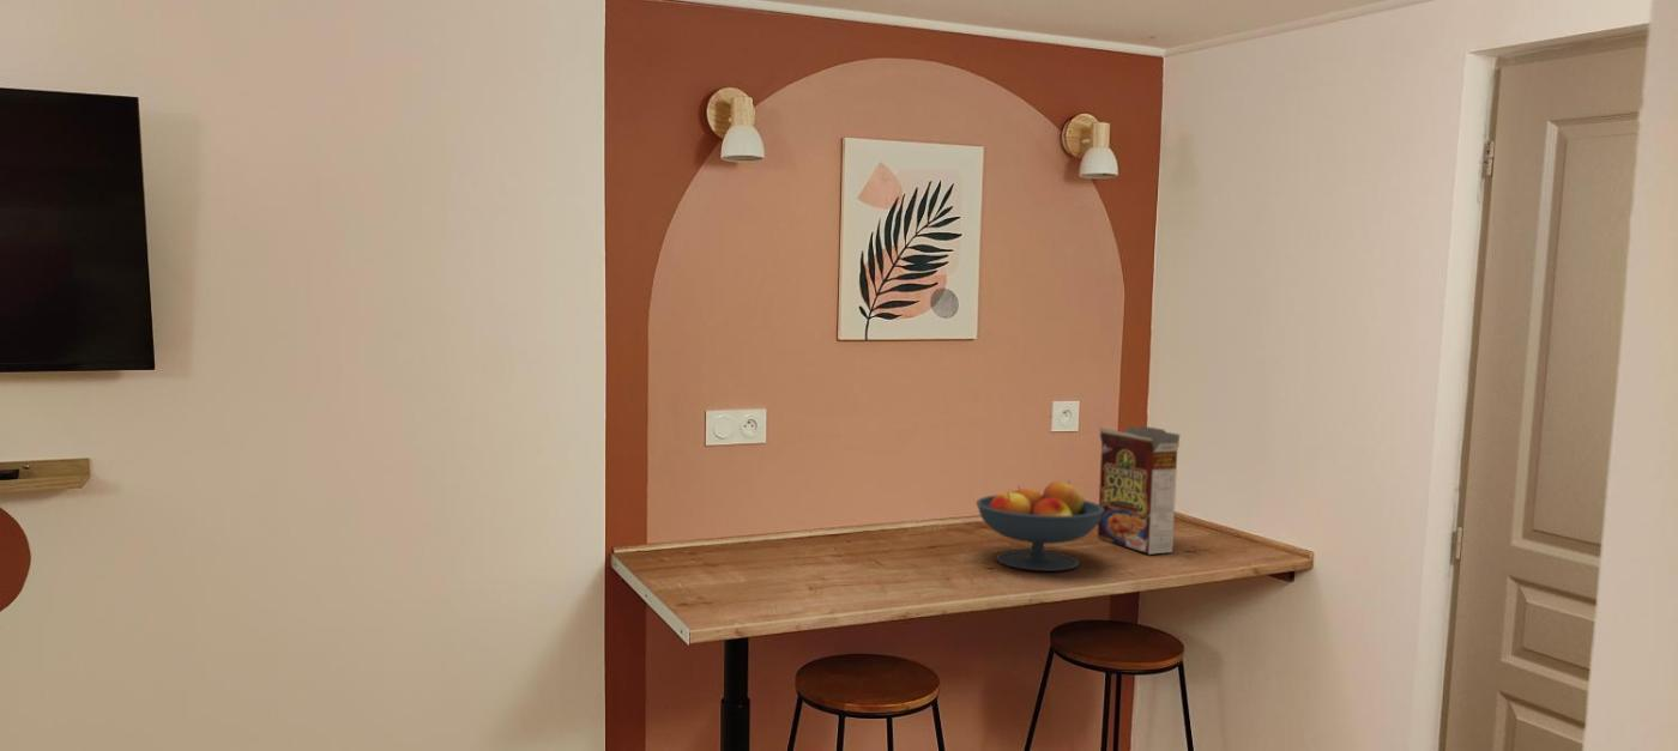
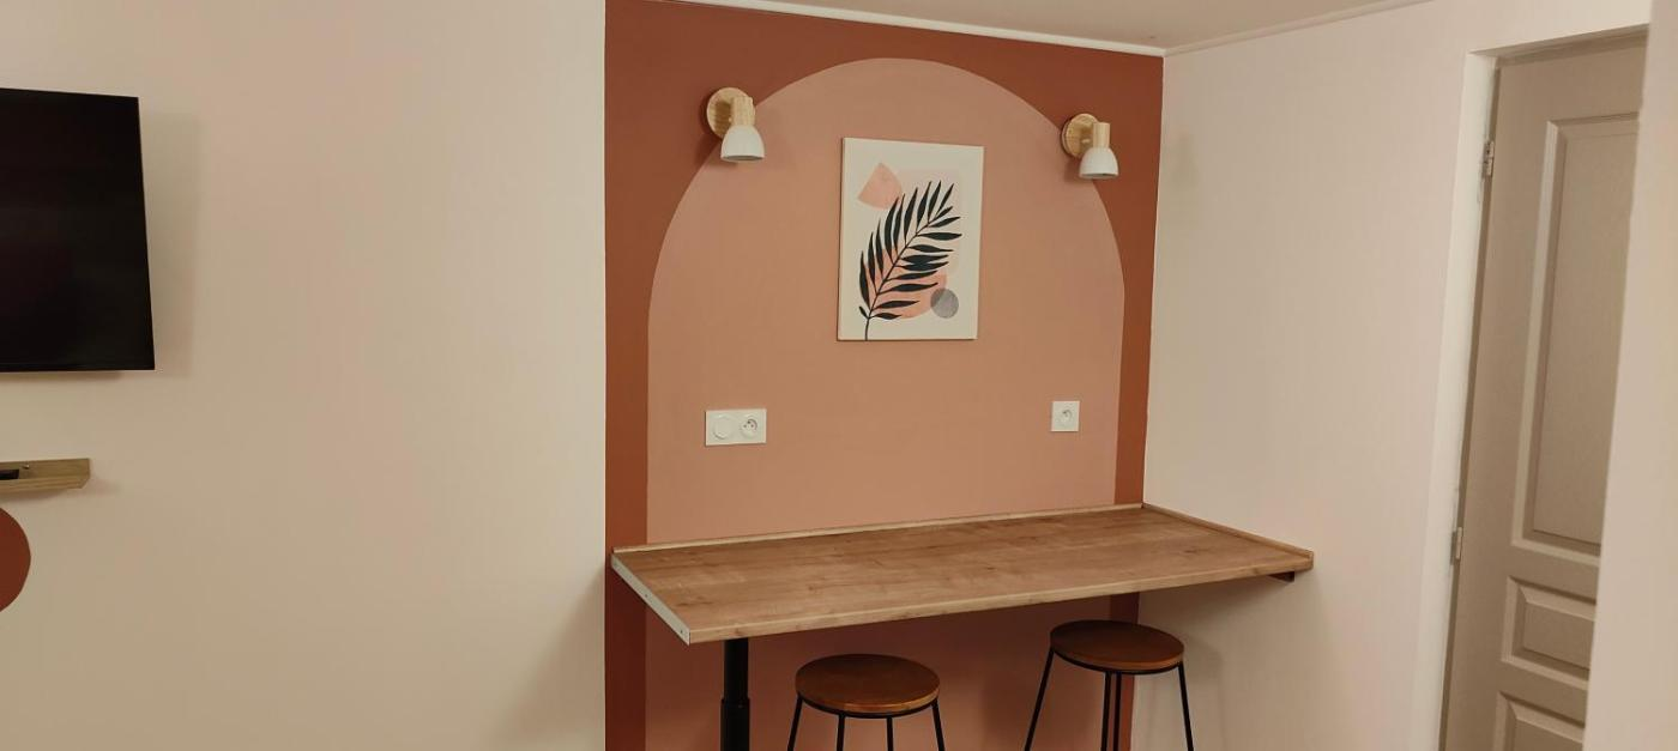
- fruit bowl (1038, 522)
- cereal box (1135, 486)
